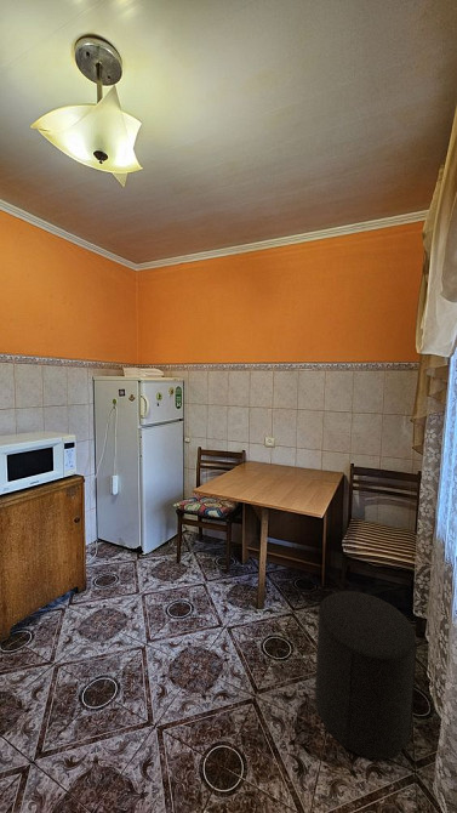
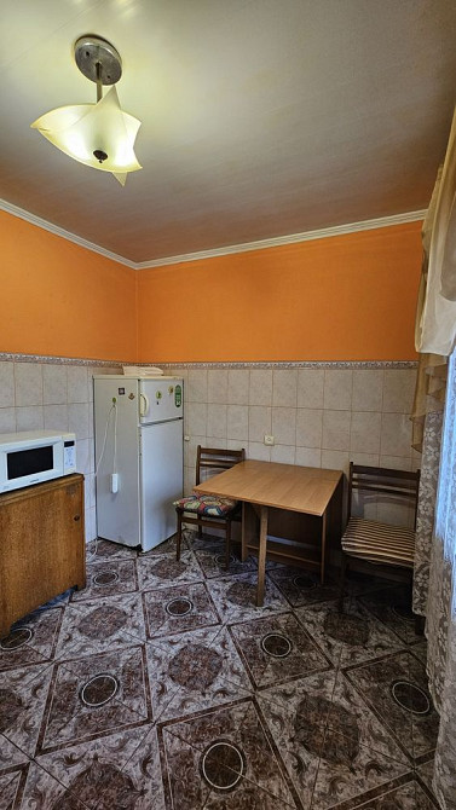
- stool (361, 664)
